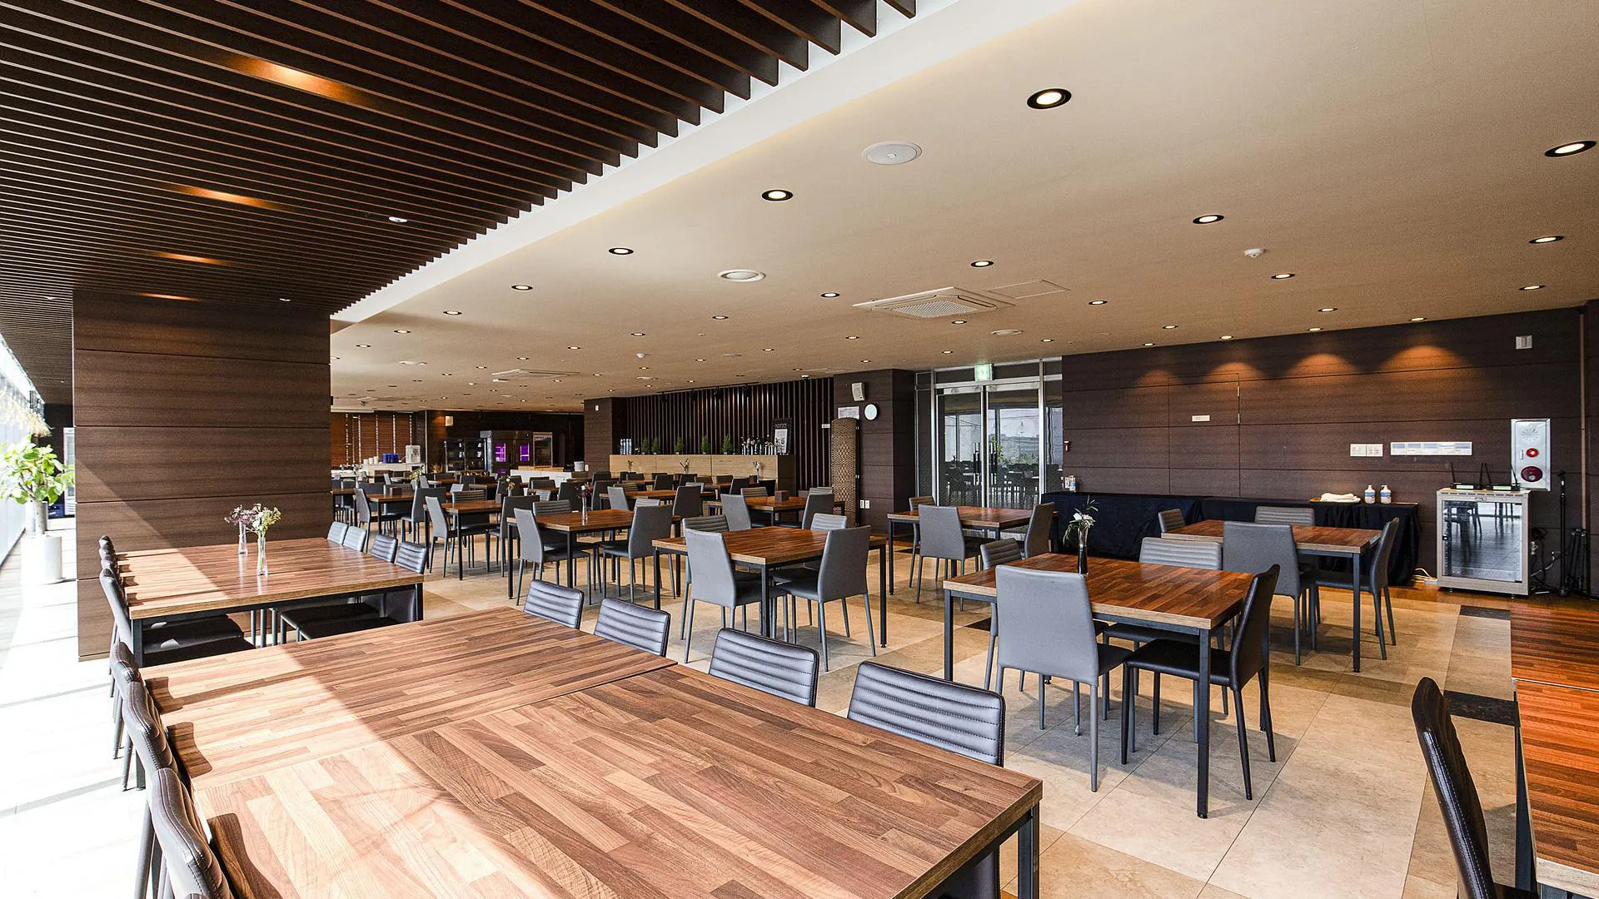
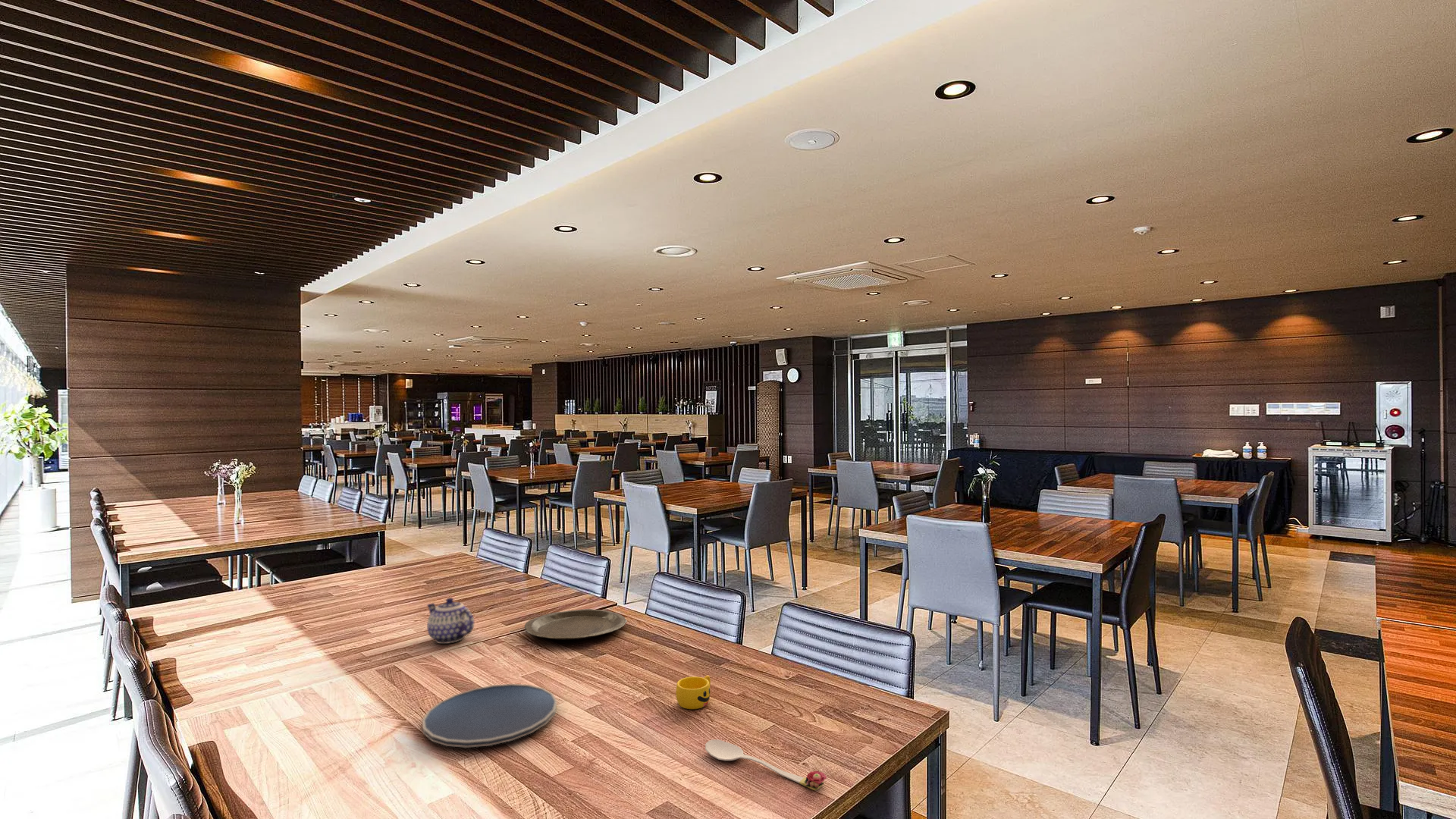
+ teapot (450, 618)
+ plate (576, 625)
+ spoon (763, 761)
+ cup (696, 691)
+ plate (491, 714)
